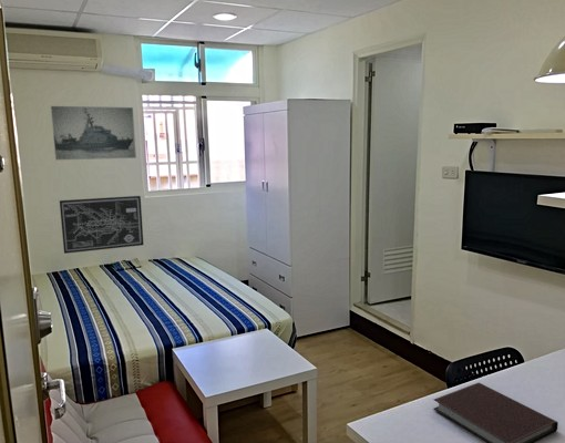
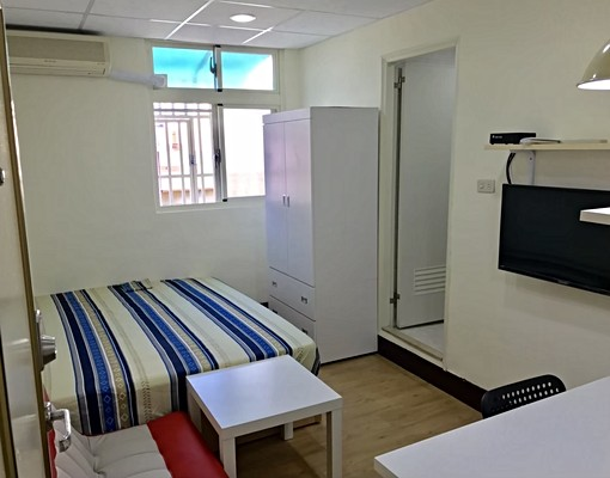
- wall art (103, 223)
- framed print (94, 133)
- notebook (492, 414)
